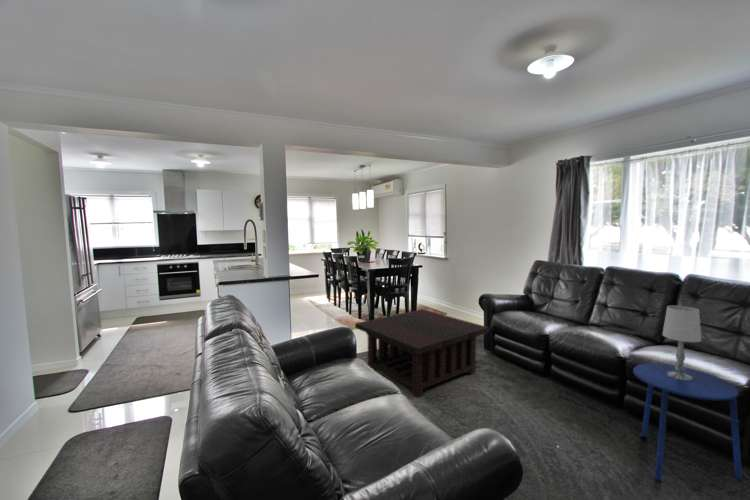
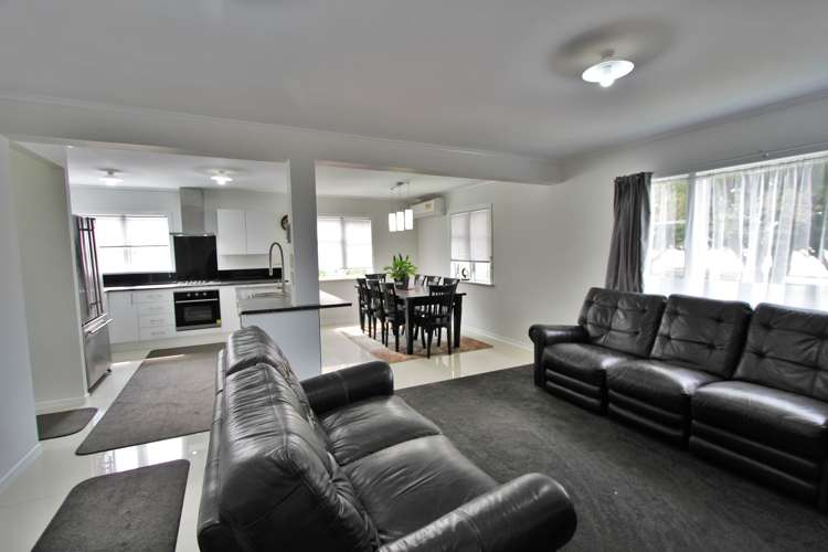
- coffee table (420, 348)
- table lamp (681, 342)
- side table (666, 417)
